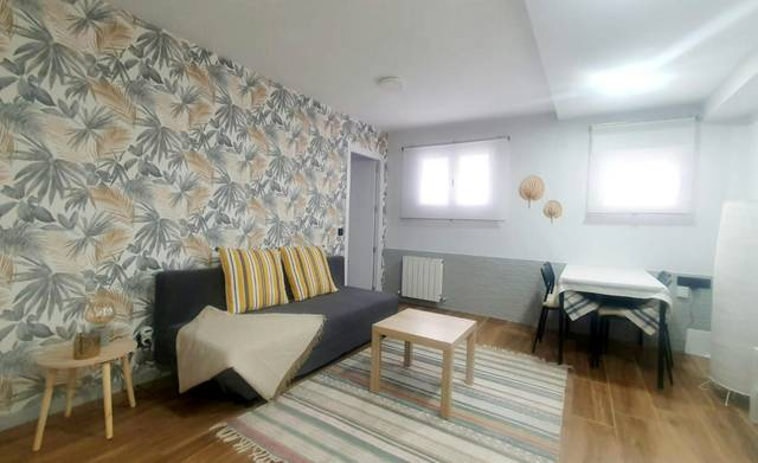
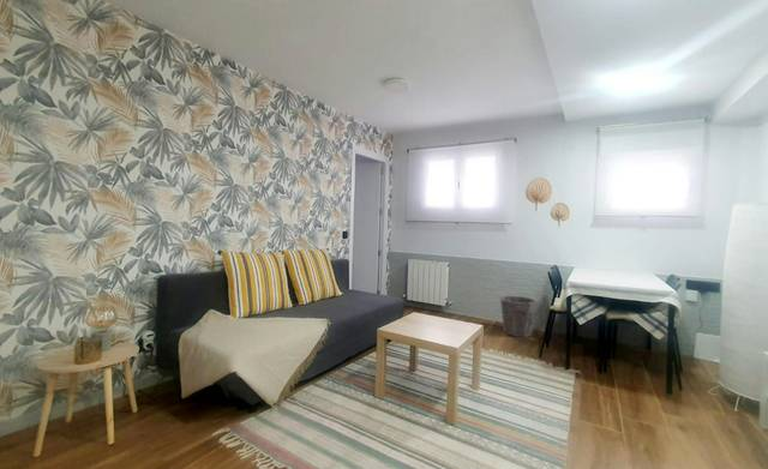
+ waste bin (517, 315)
